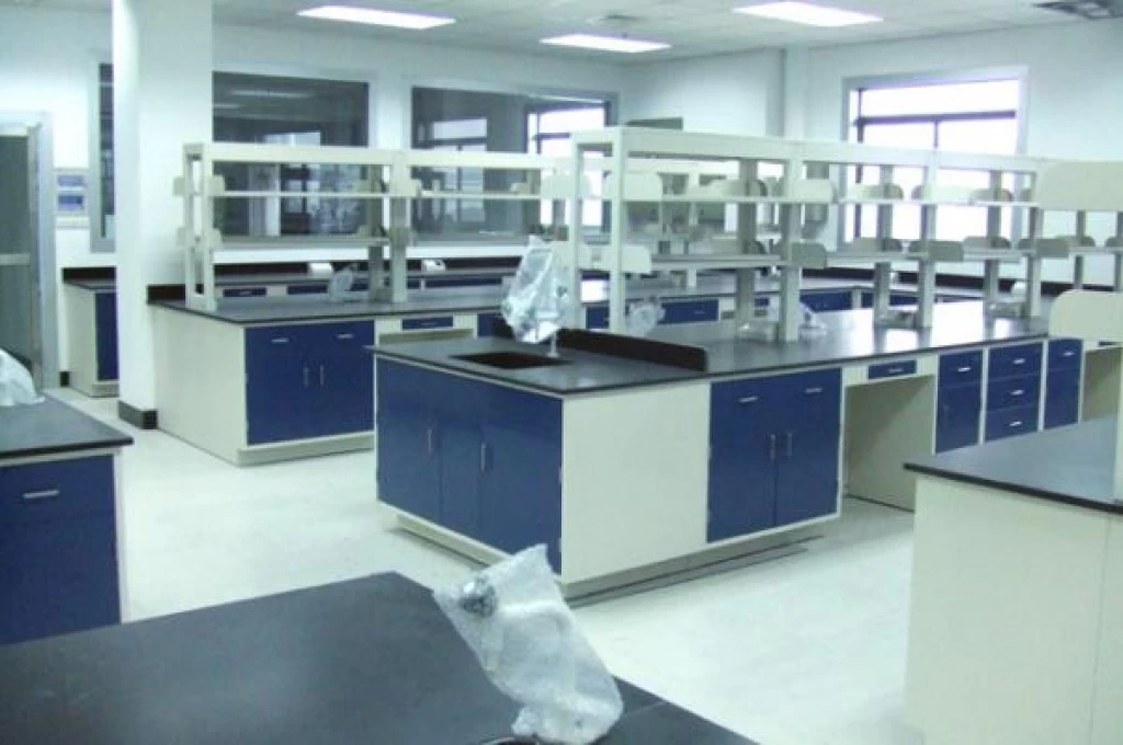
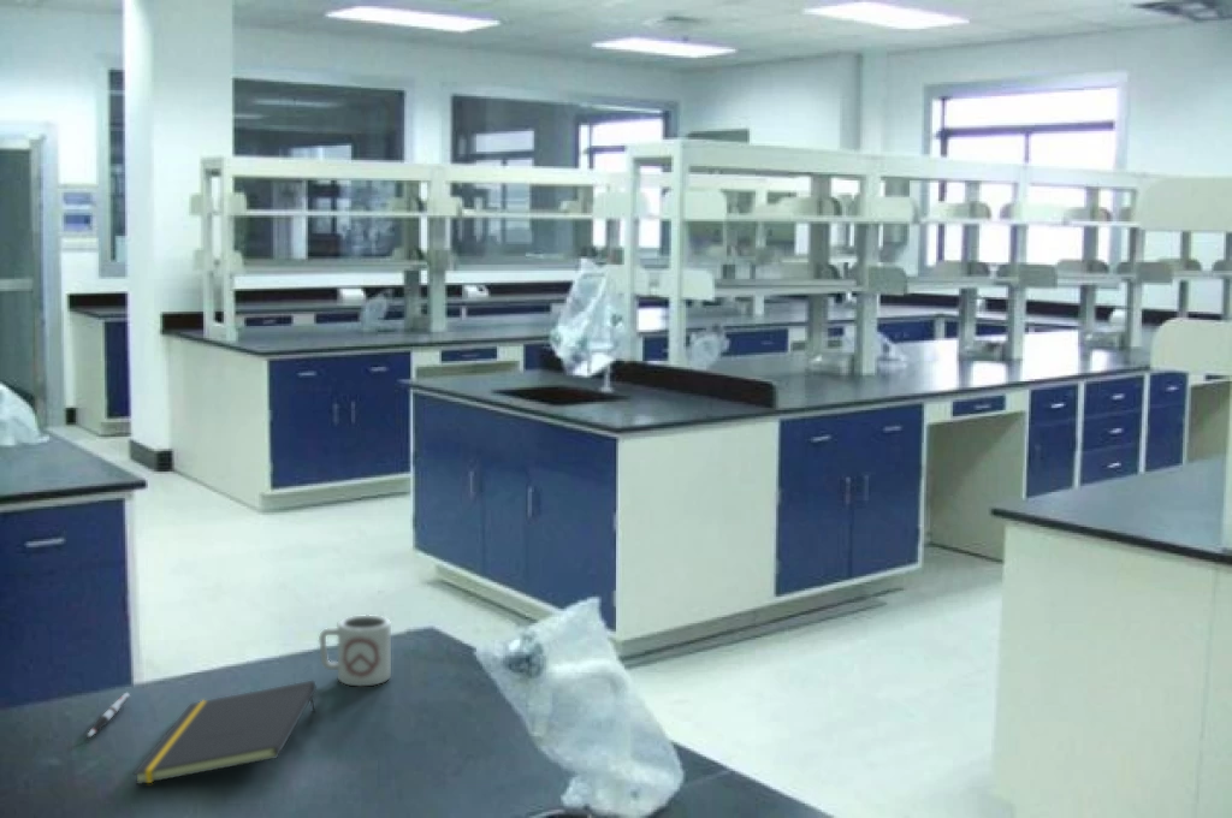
+ pen (108, 715)
+ cup (355, 650)
+ notepad (231, 728)
